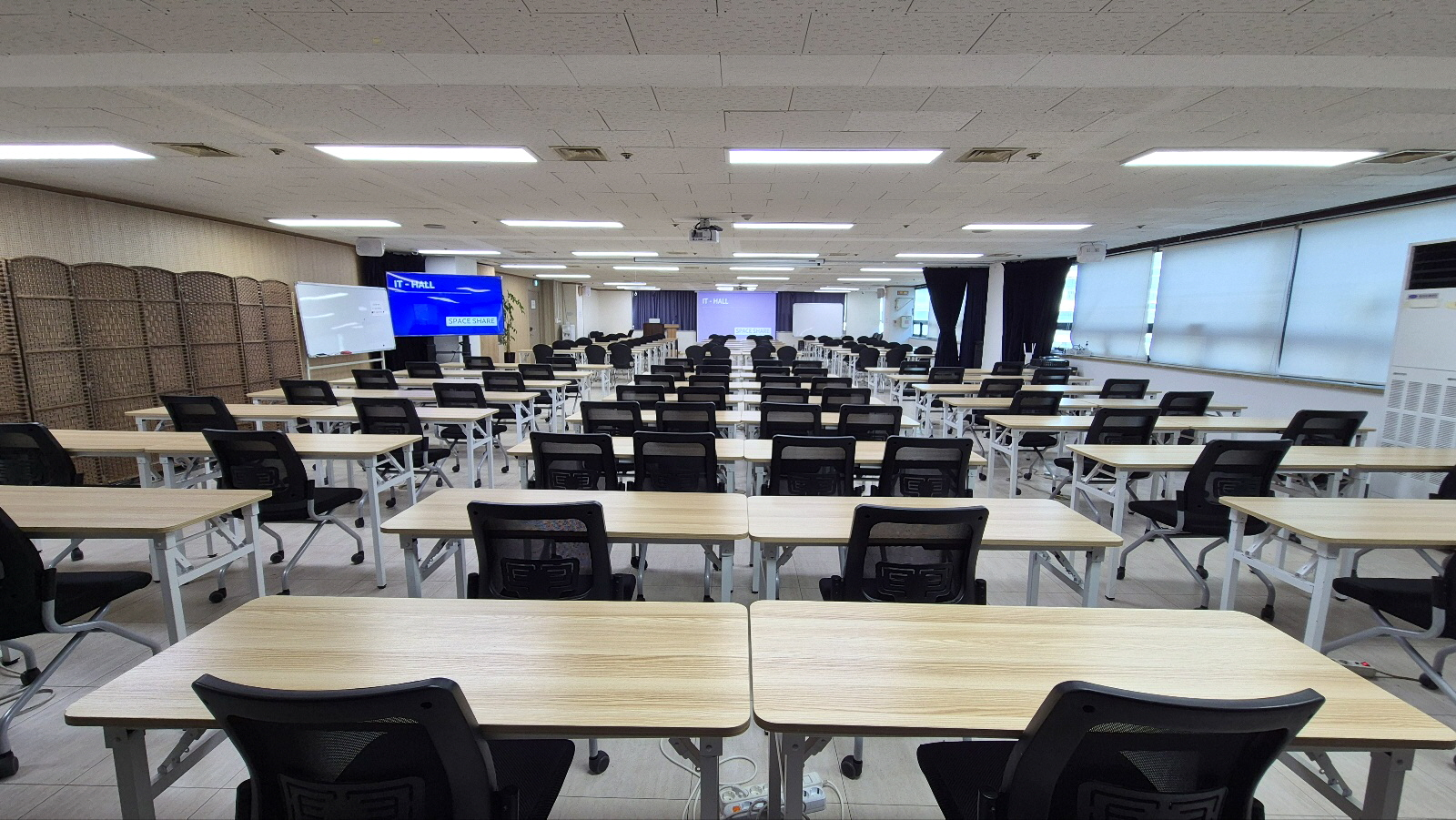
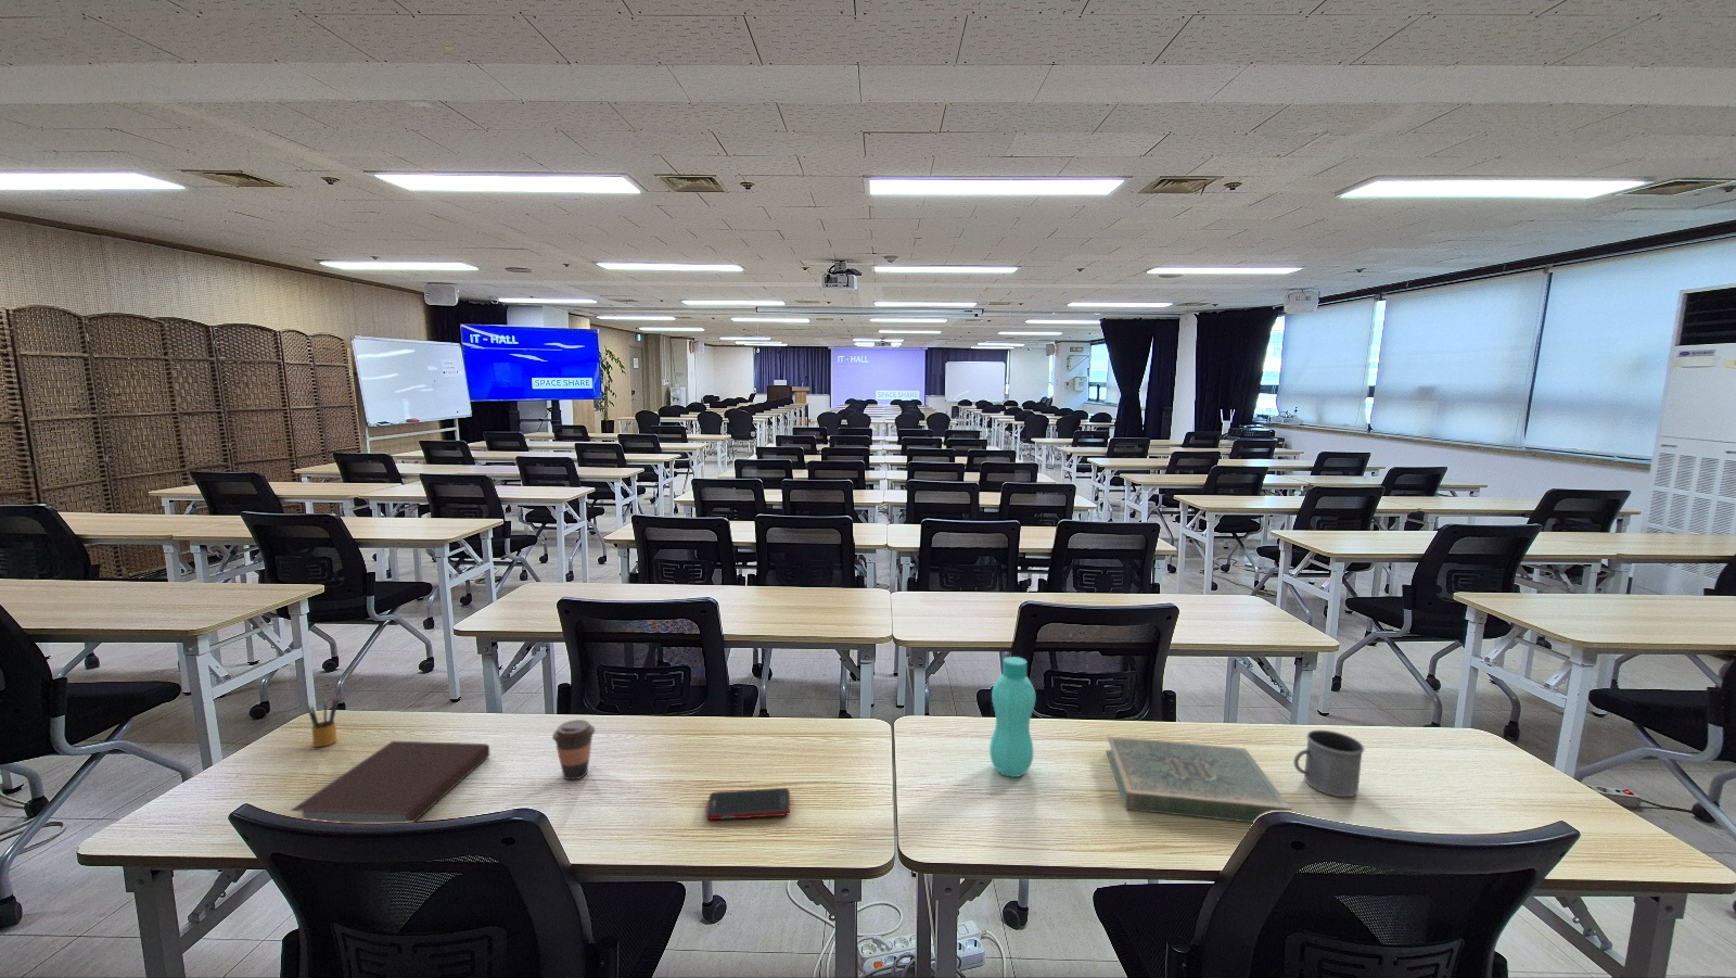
+ book (1189, 776)
+ coffee cup (574, 750)
+ cell phone (749, 803)
+ notebook (399, 780)
+ pencil box (322, 722)
+ bottle (1012, 716)
+ mug (1326, 762)
